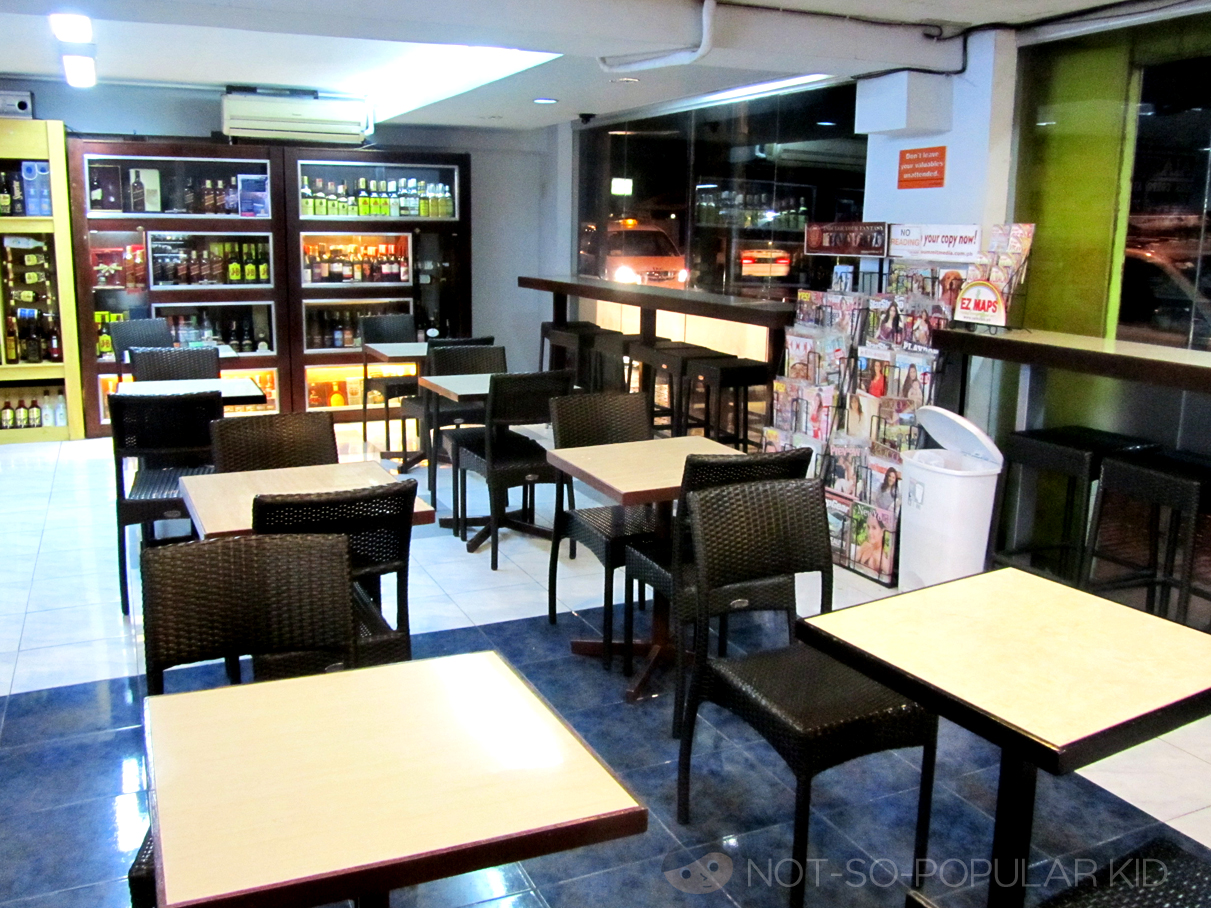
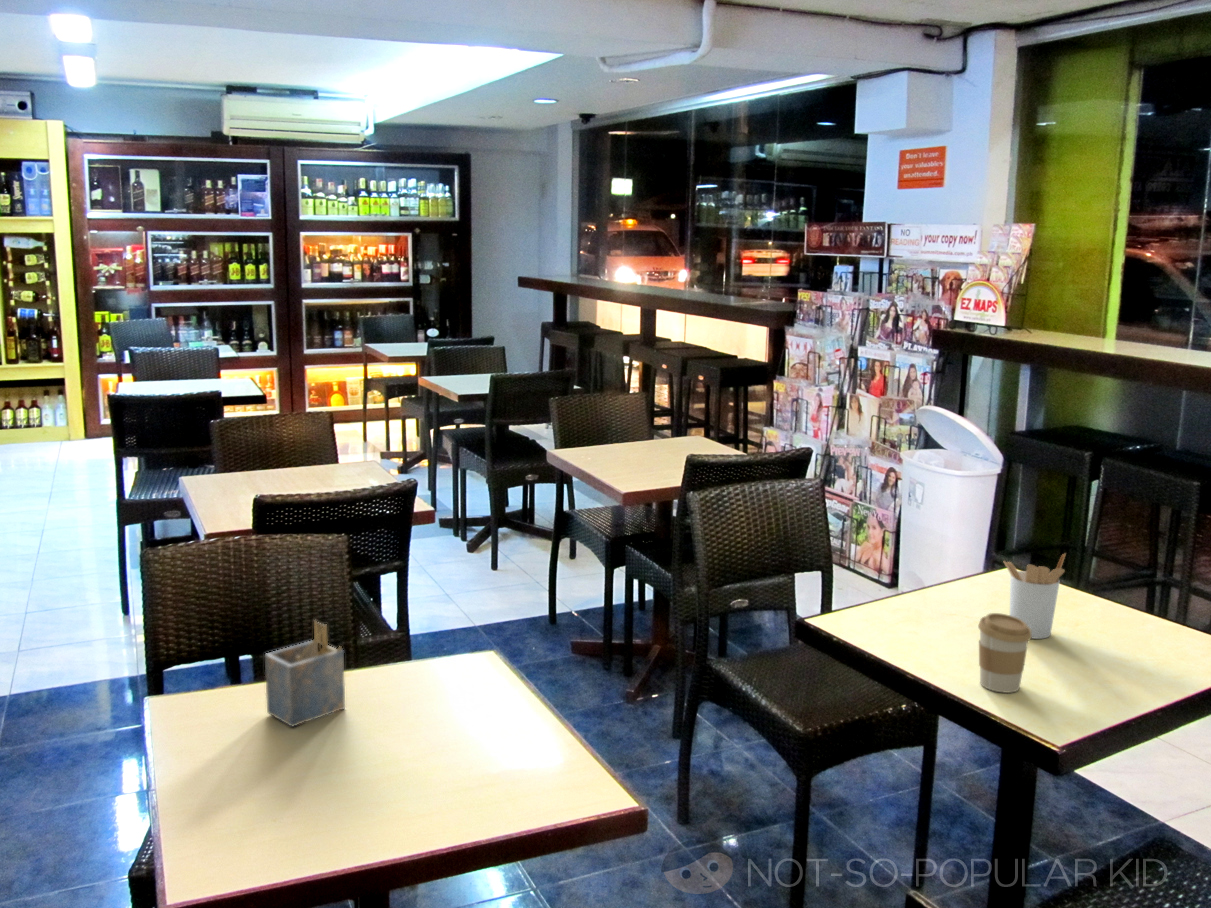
+ coffee cup (1002, 652)
+ utensil holder (1036, 595)
+ napkin holder (305, 671)
